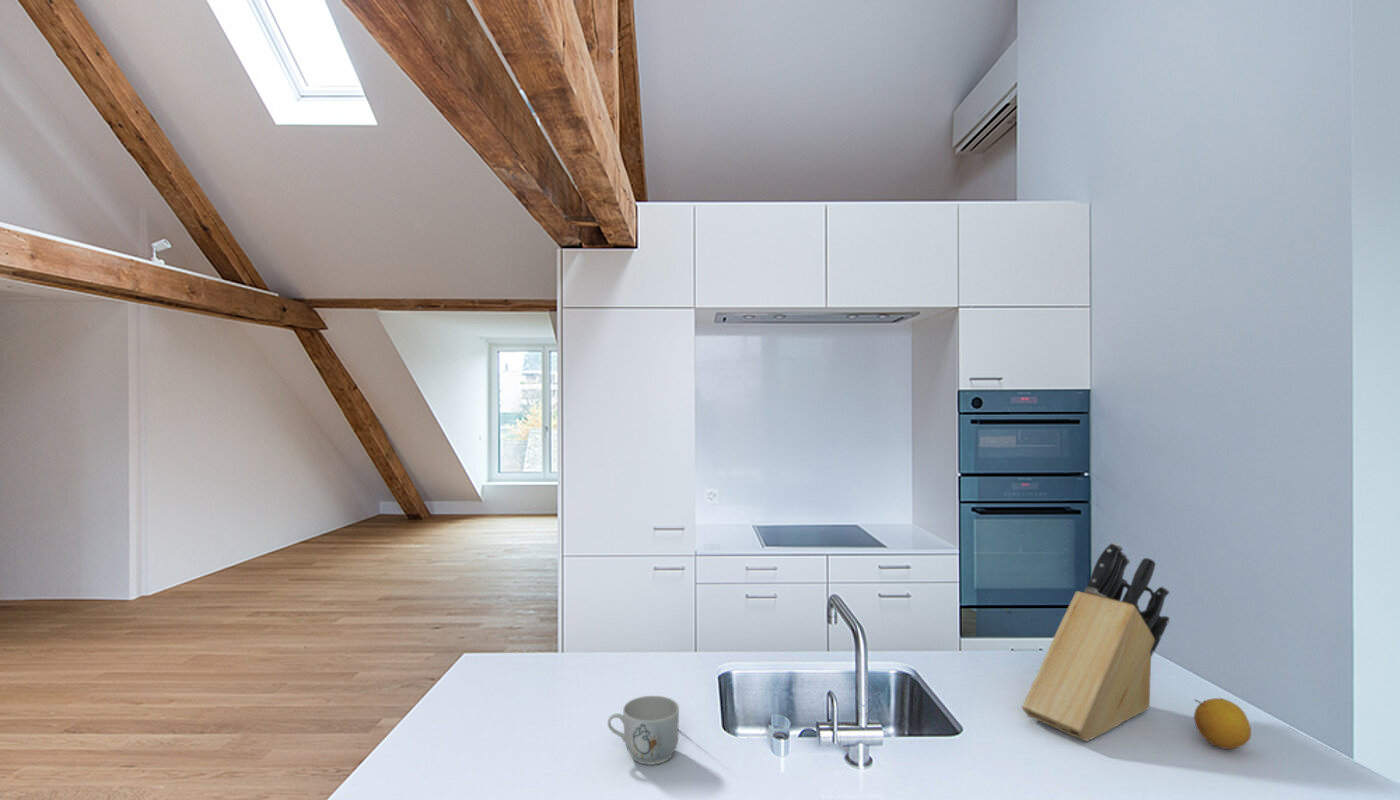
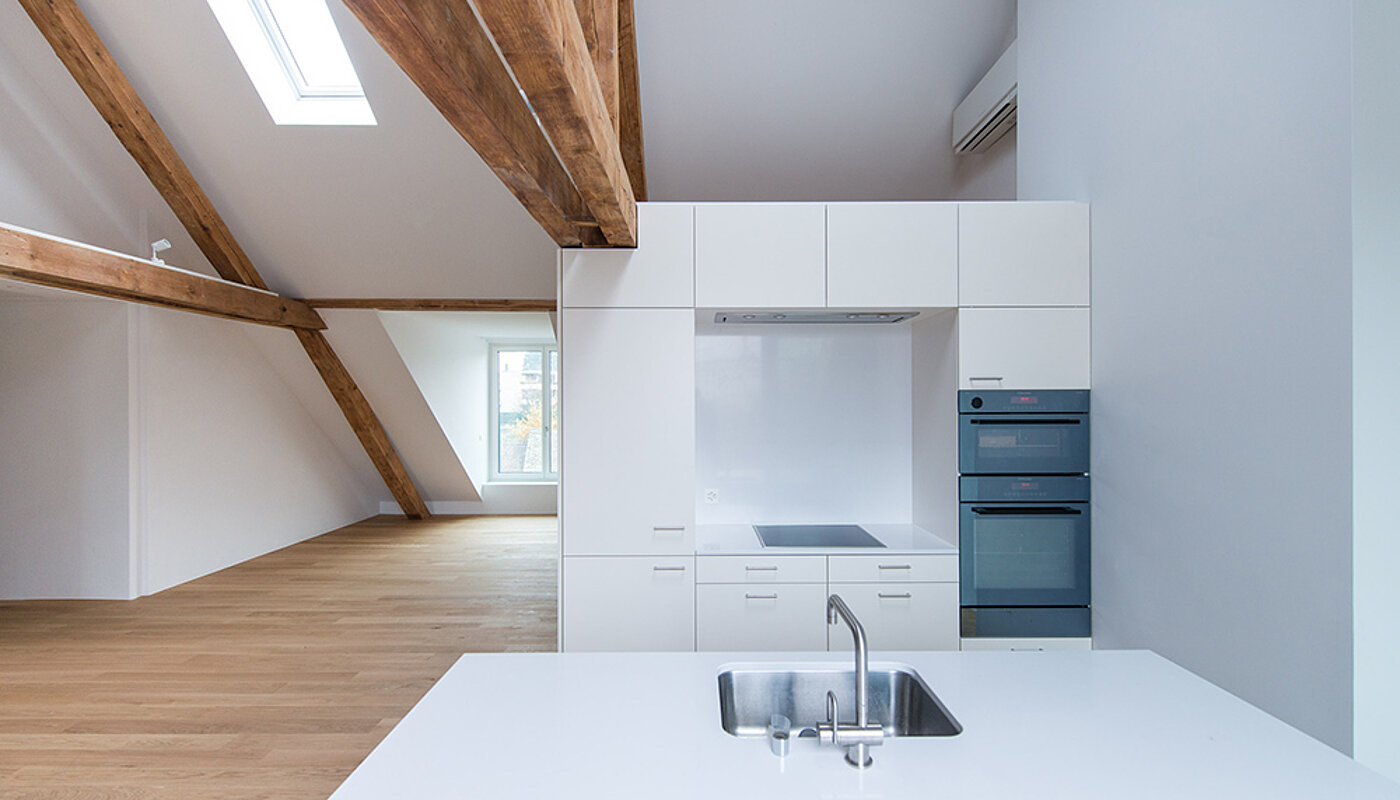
- mug (643, 730)
- fruit (1222, 723)
- knife block (1100, 631)
